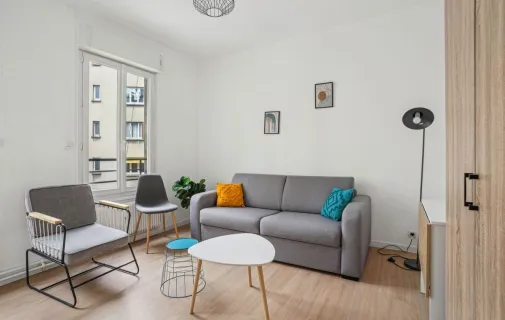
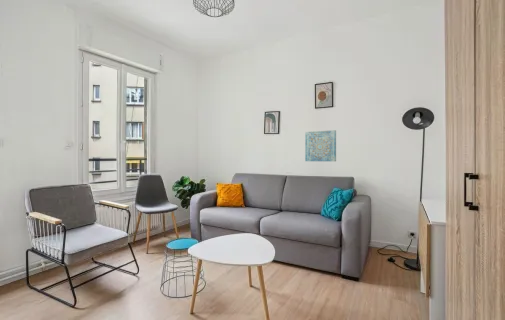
+ wall art (320, 146)
